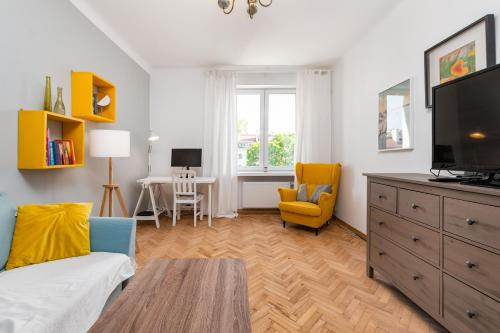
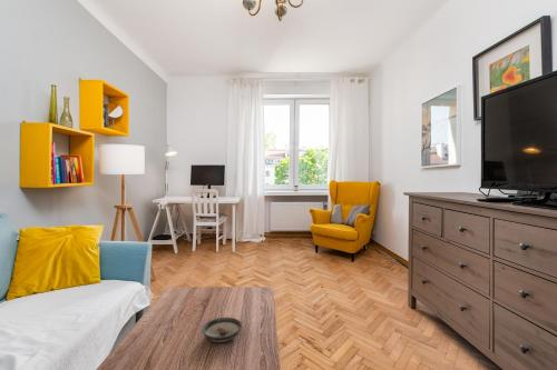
+ saucer (222, 331)
